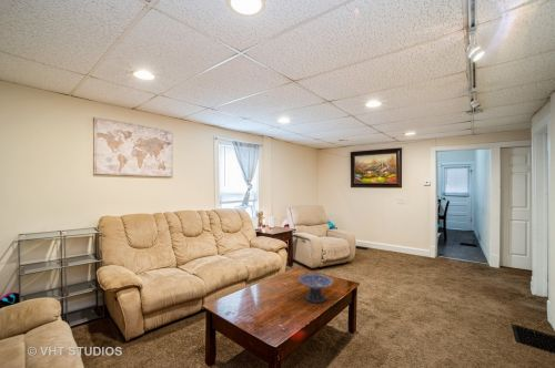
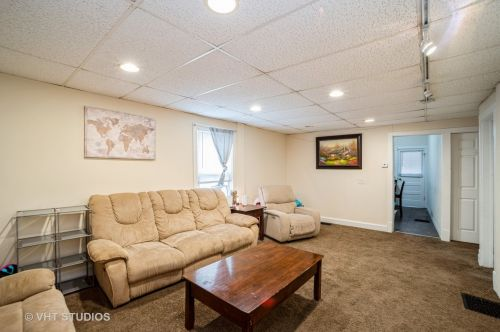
- decorative bowl (315, 288)
